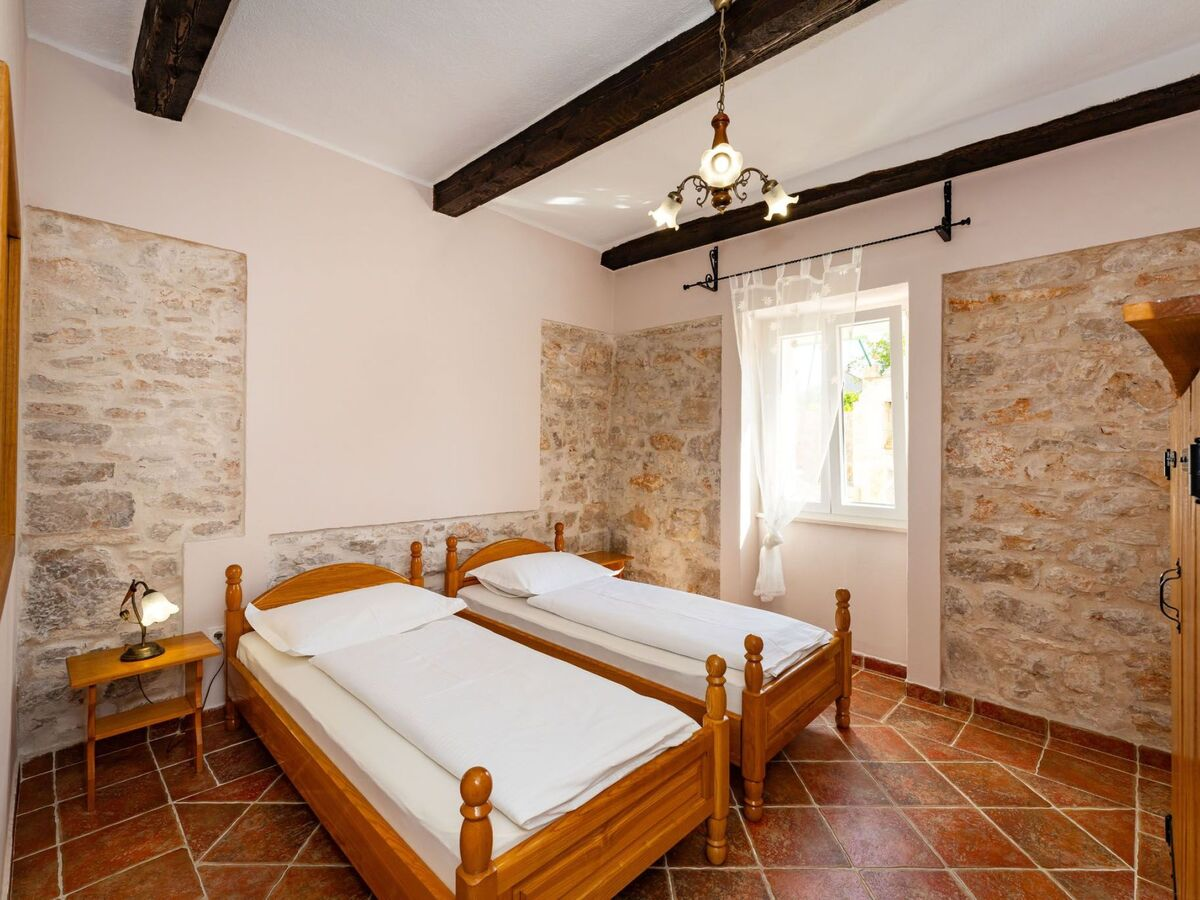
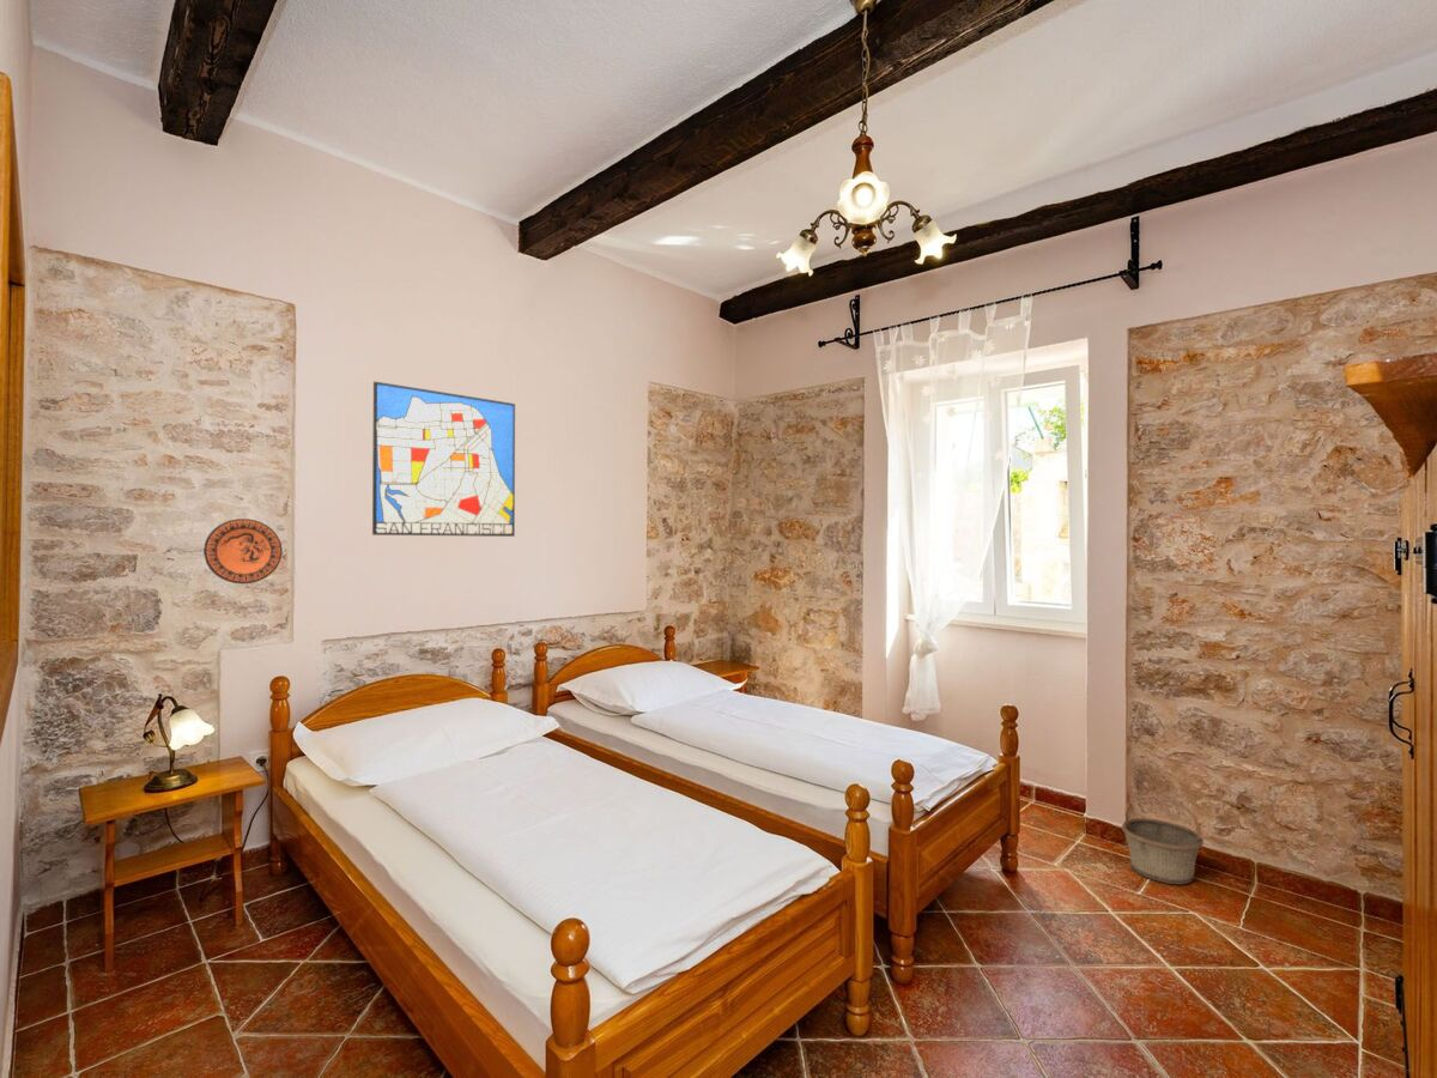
+ decorative plate (243, 551)
+ wall art (448, 464)
+ basket (1162, 834)
